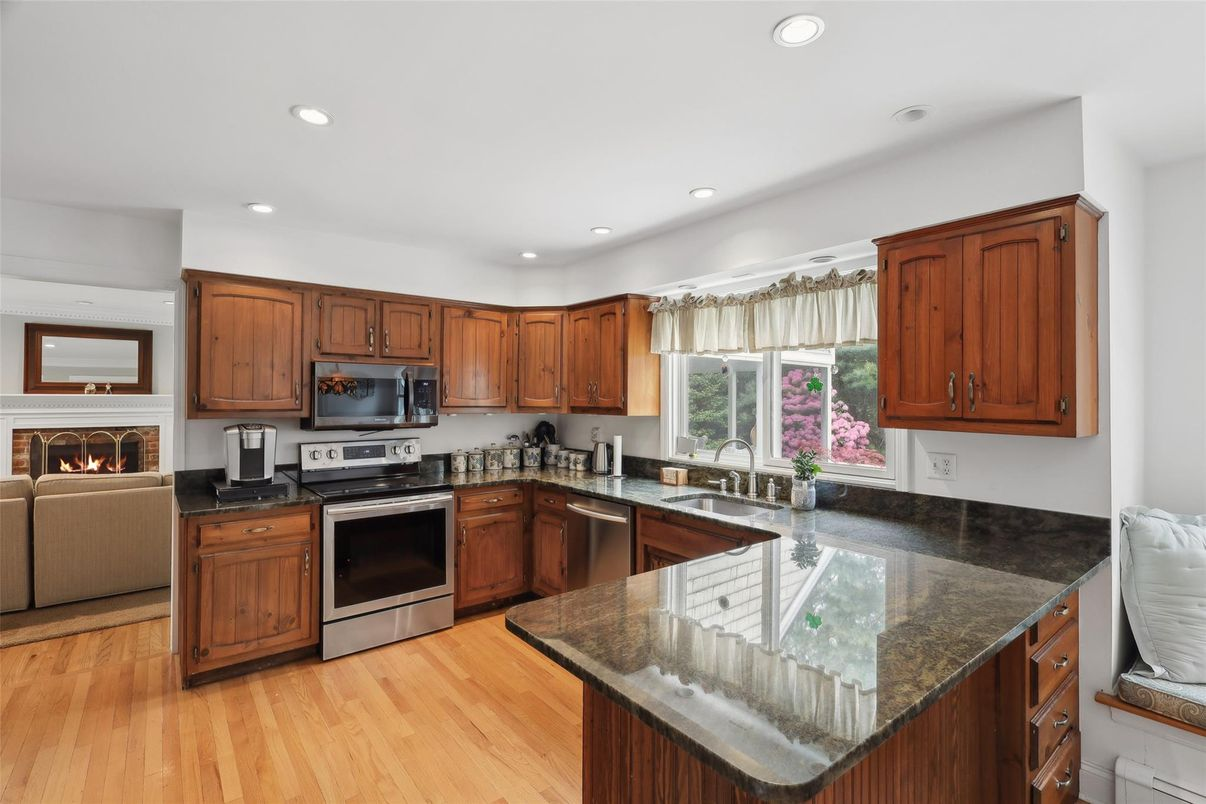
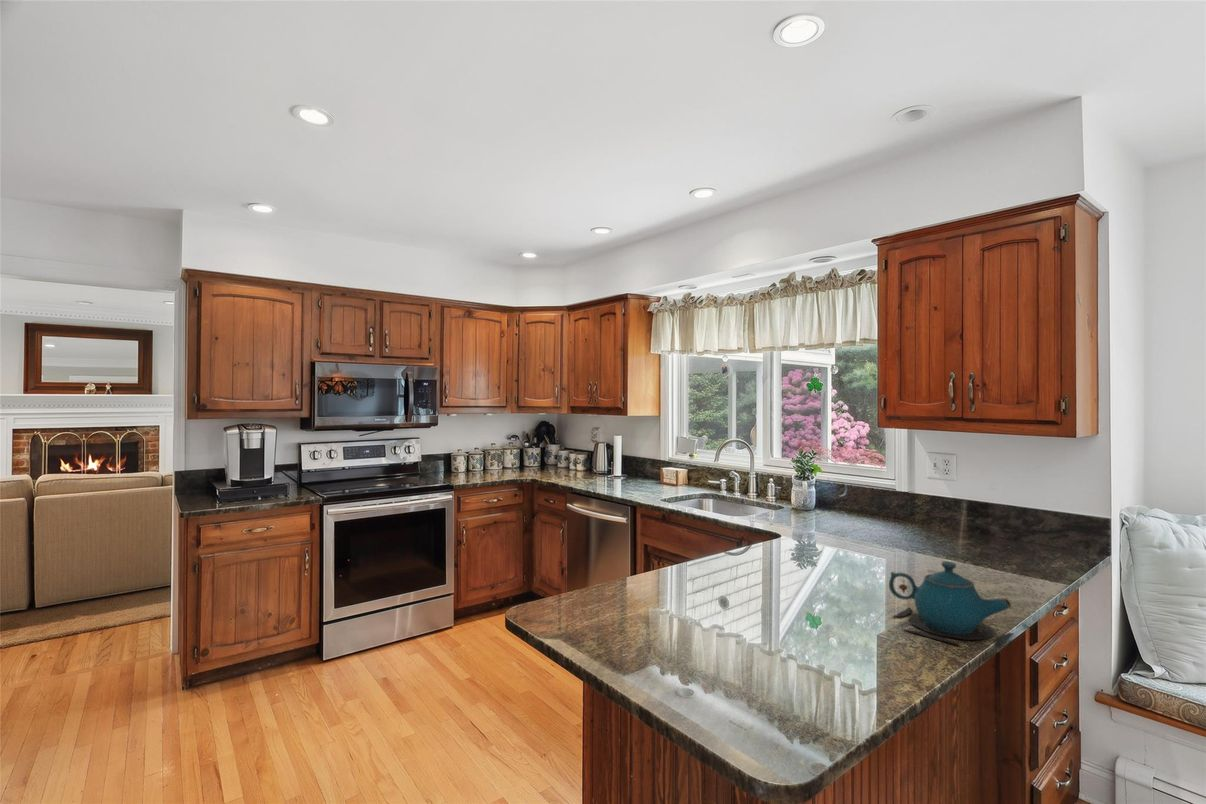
+ teapot (947, 593)
